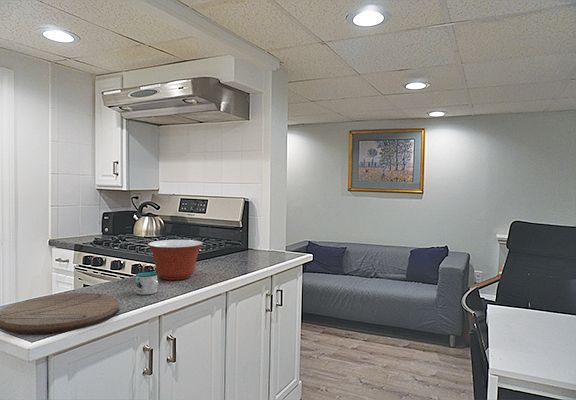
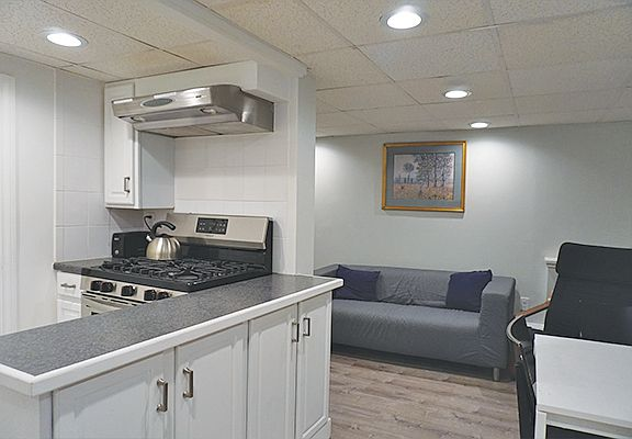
- mug (148, 283)
- mixing bowl (175, 260)
- cutting board (61, 310)
